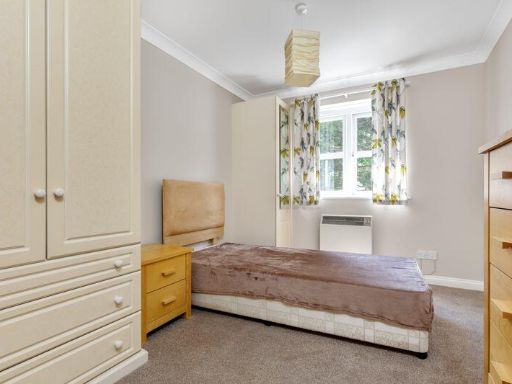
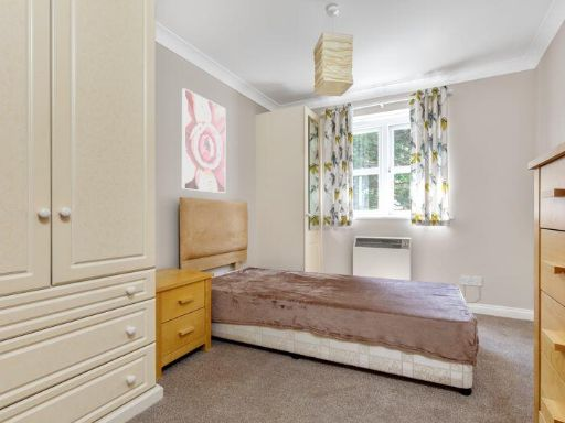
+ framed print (205, 144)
